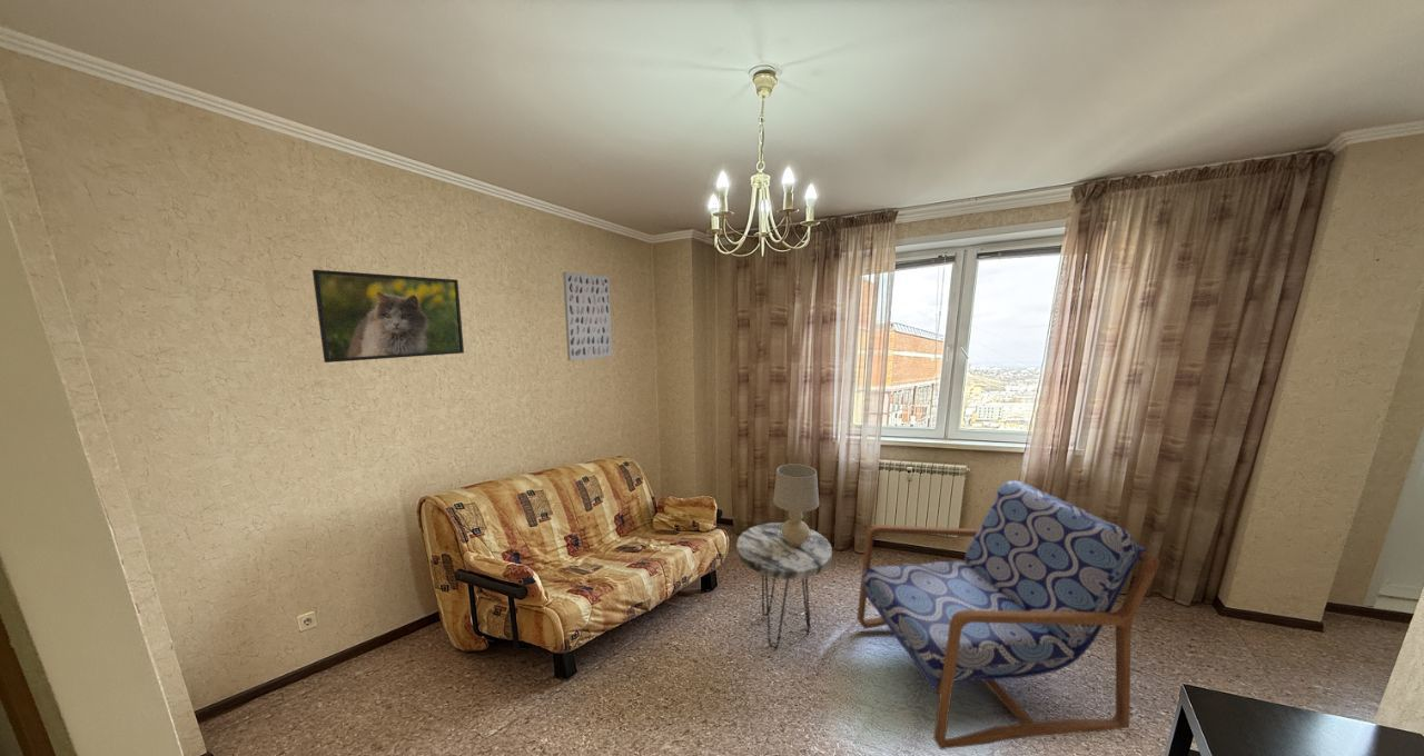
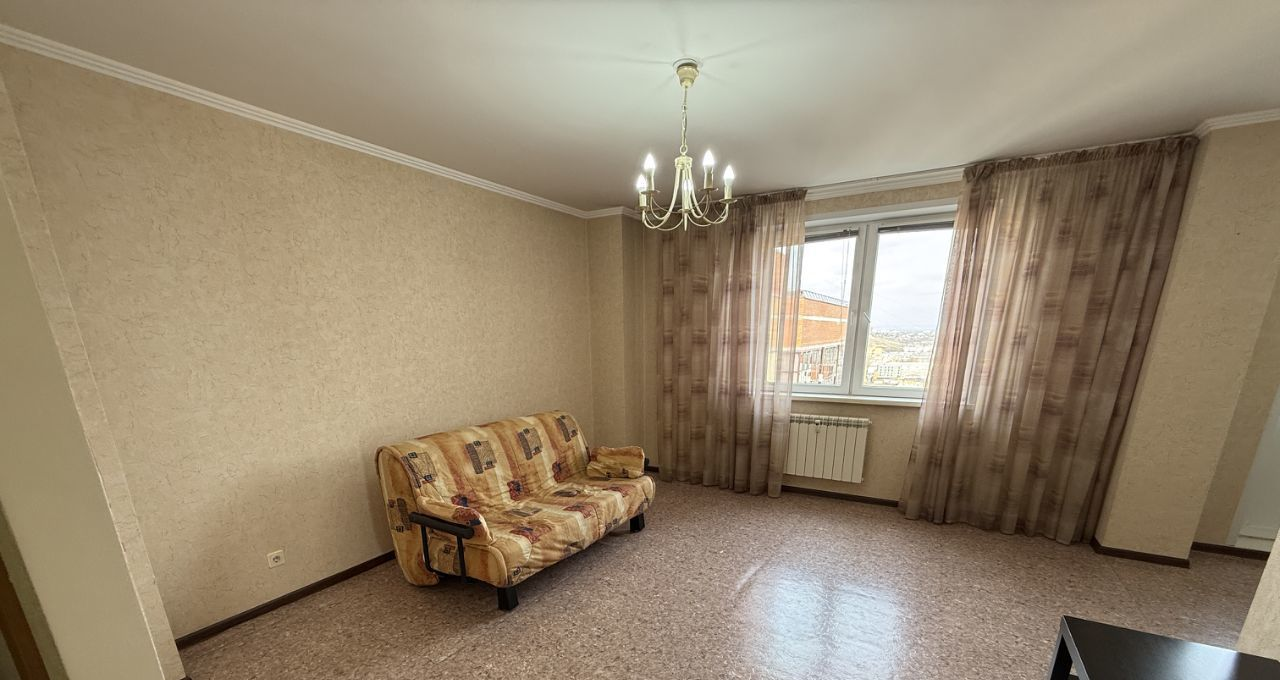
- armchair (981, 589)
- table lamp (795, 506)
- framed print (397, 316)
- wall art (589, 317)
- side table (785, 588)
